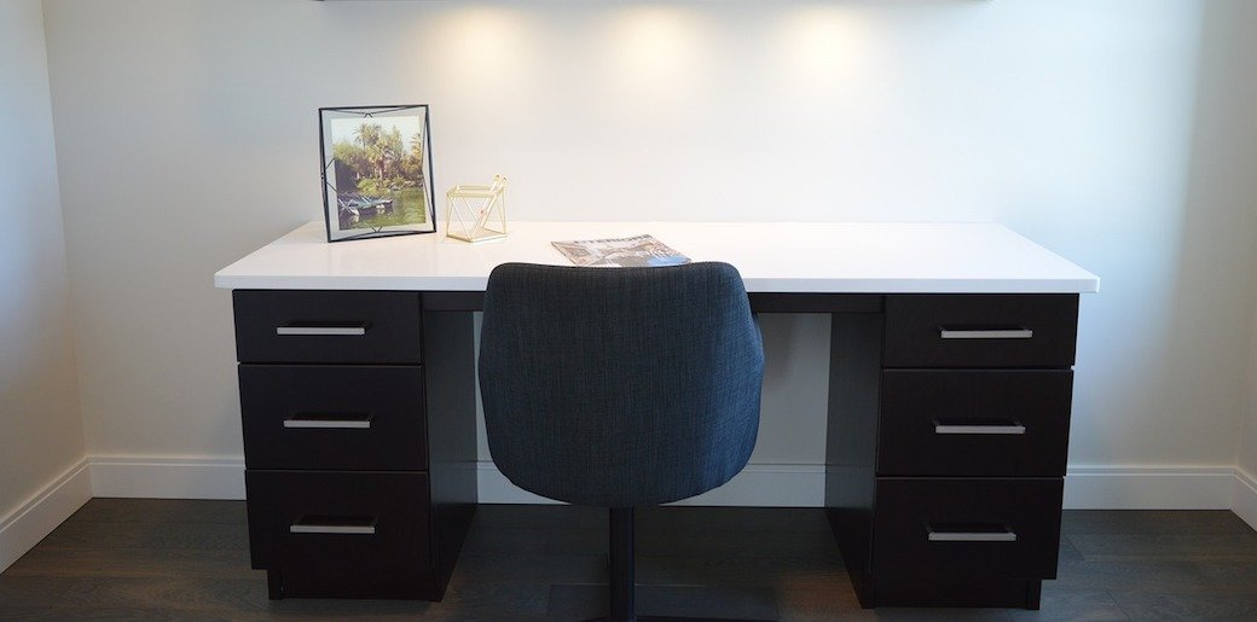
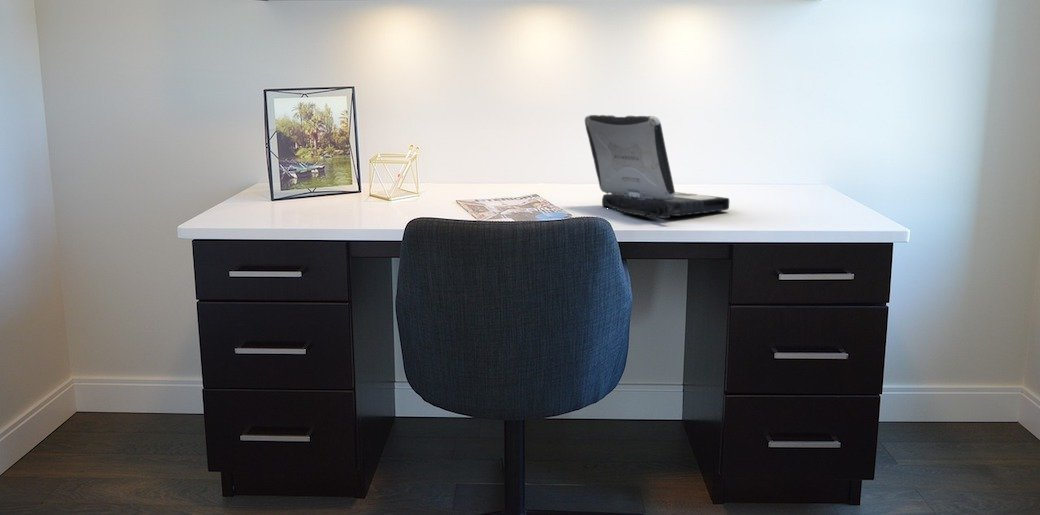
+ laptop (656, 163)
